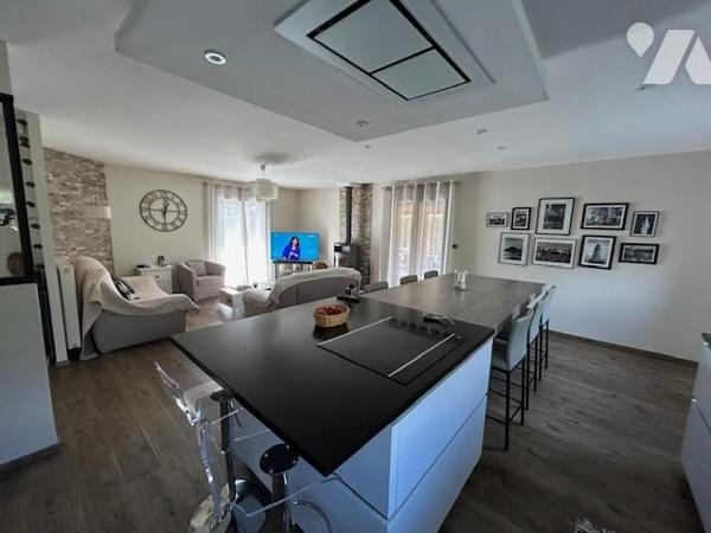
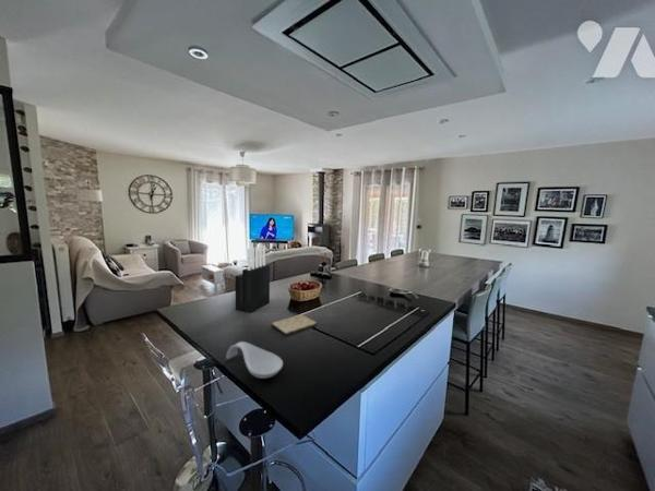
+ knife block (251, 276)
+ cutting board (294, 323)
+ spoon rest (252, 358)
